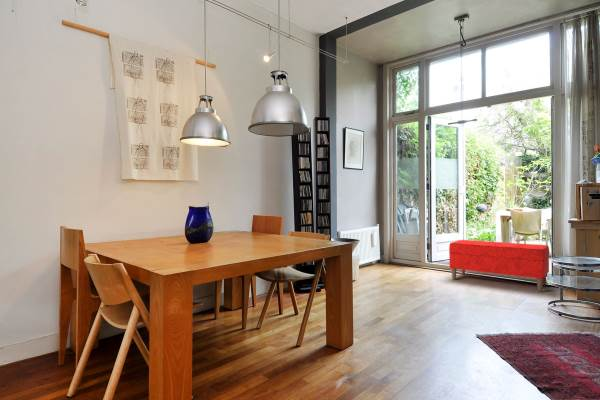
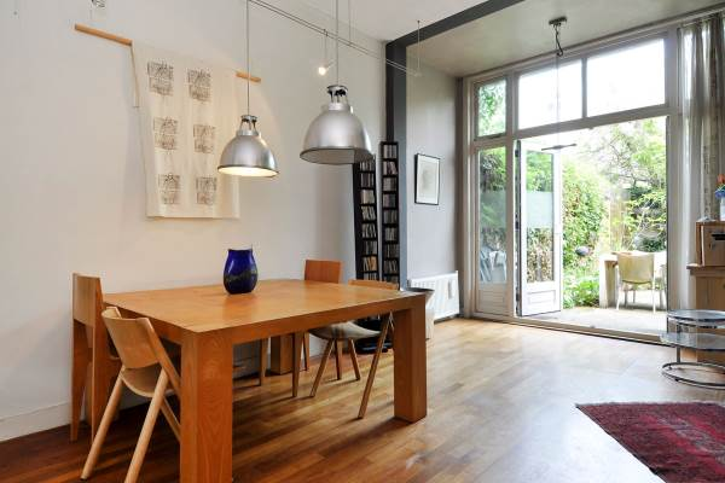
- bench (497, 263)
